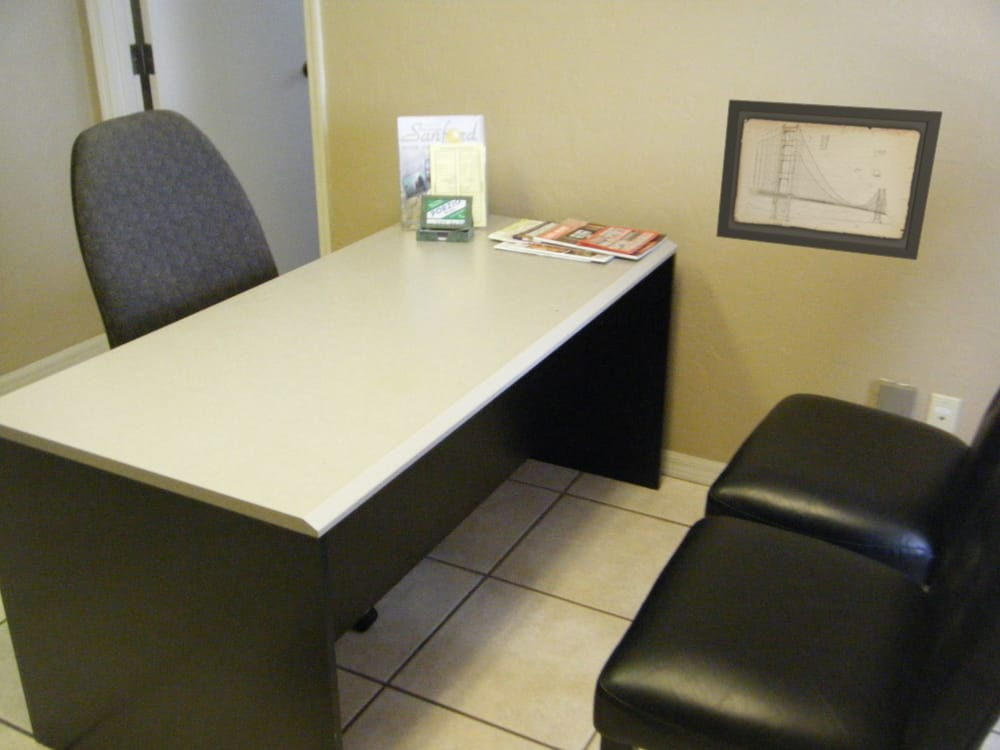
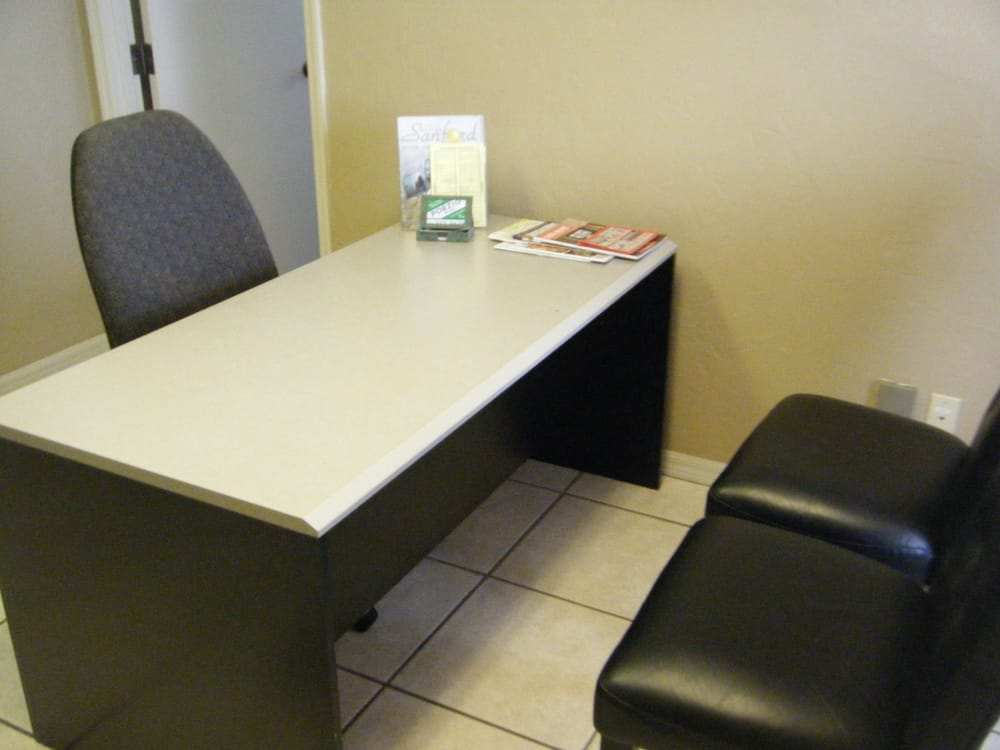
- wall art (821, 178)
